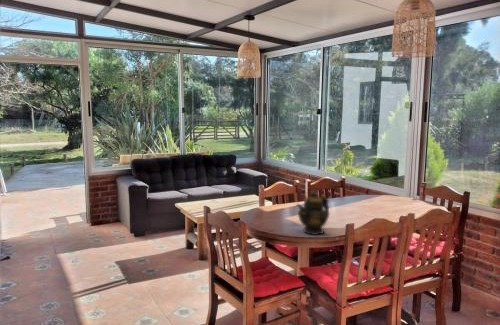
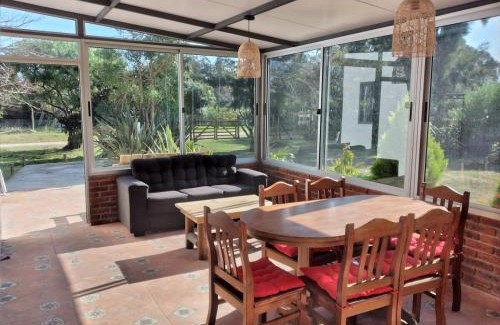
- teapot (314, 211)
